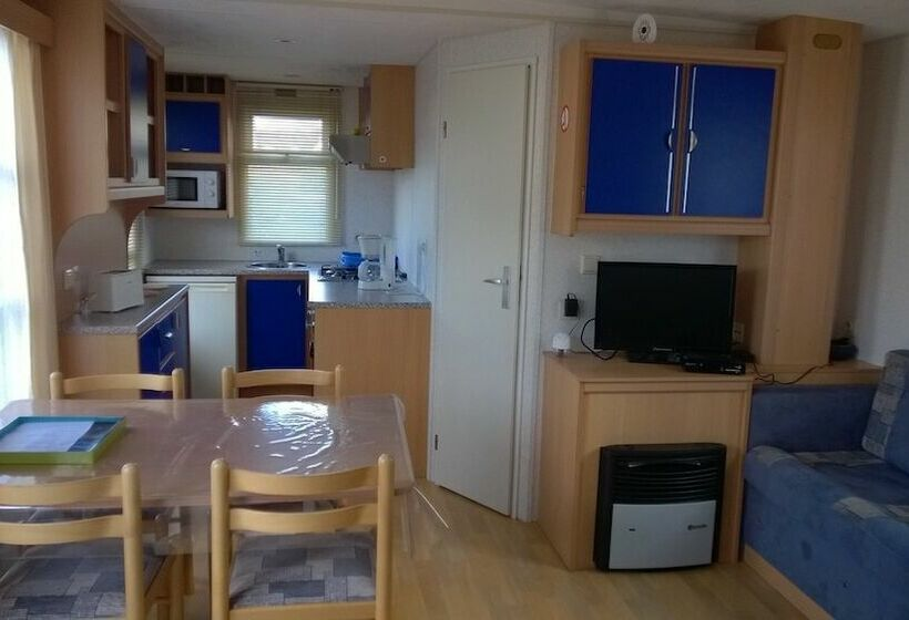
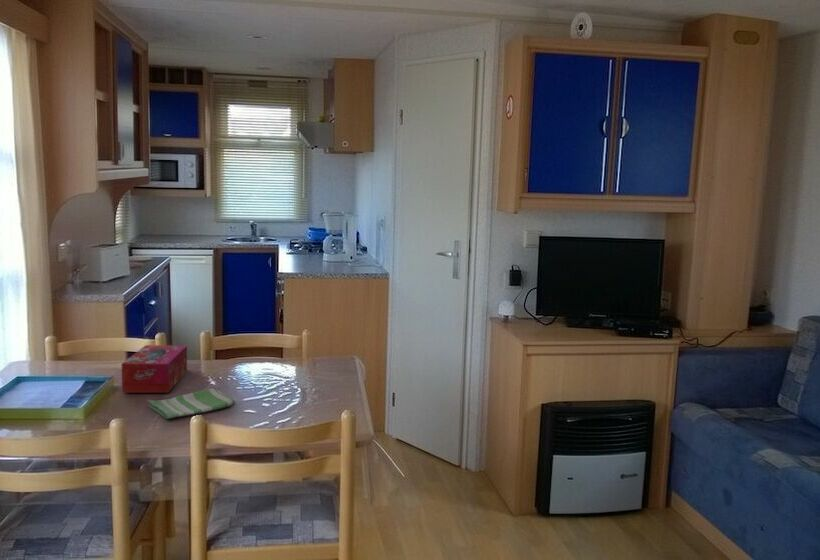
+ dish towel (192, 402)
+ tissue box (156, 367)
